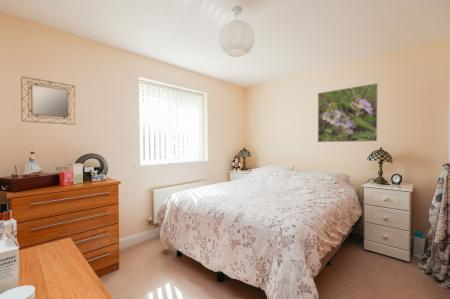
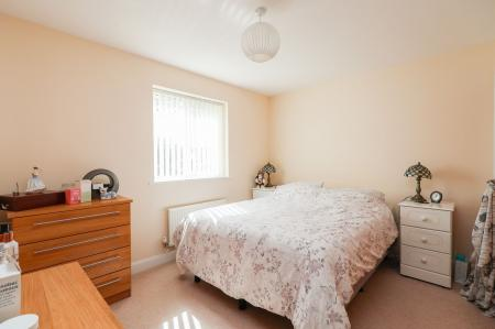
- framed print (345, 115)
- home mirror (50, 102)
